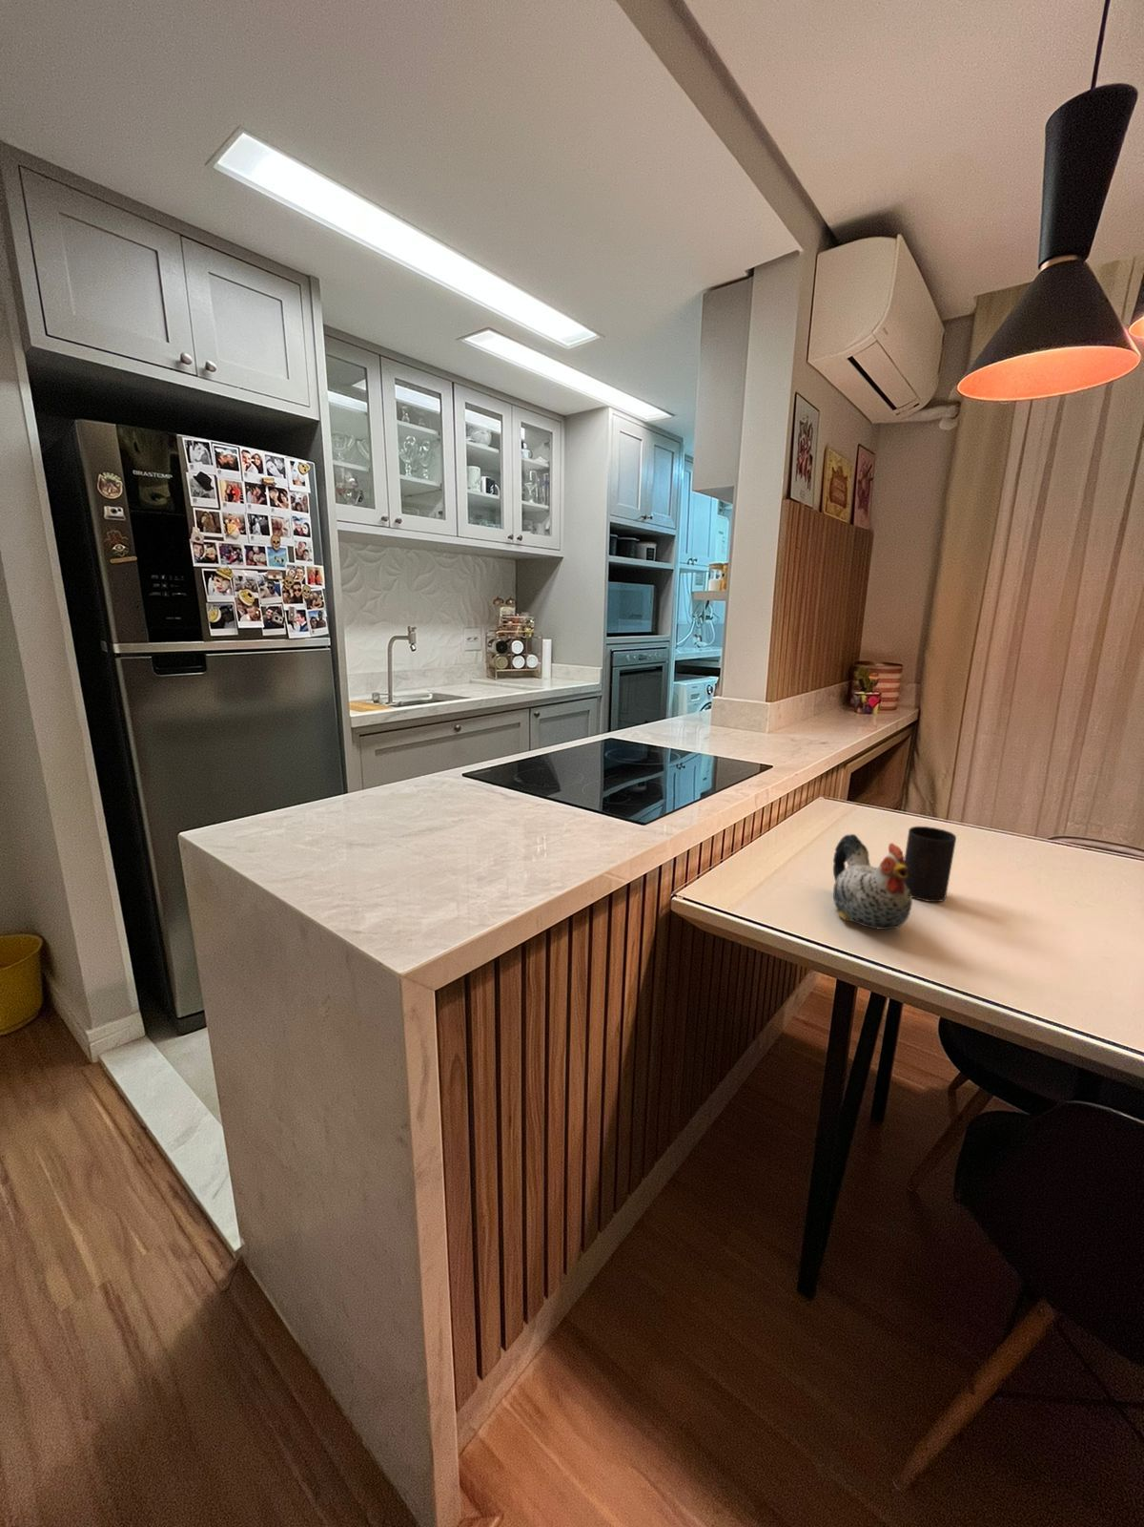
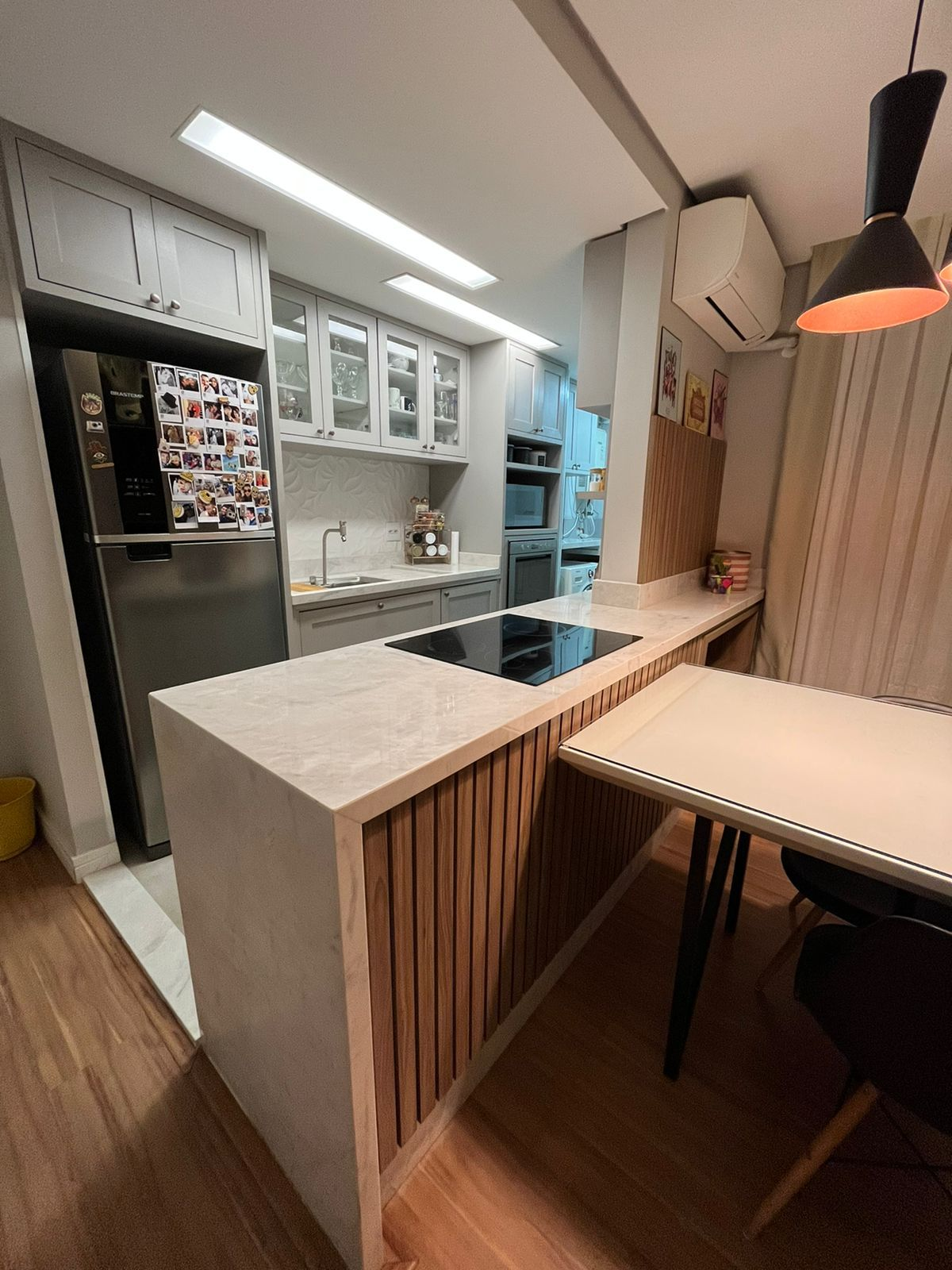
- chicken figurine (863, 872)
- cup (926, 863)
